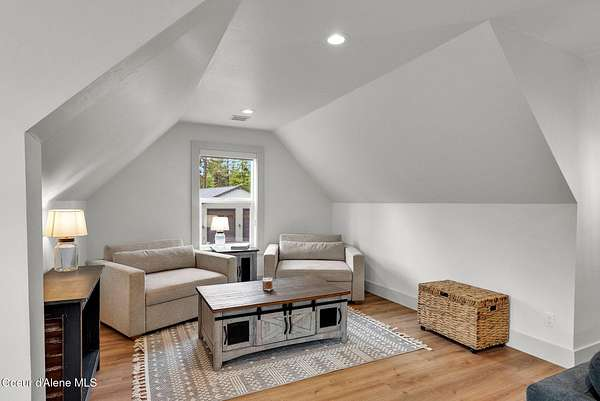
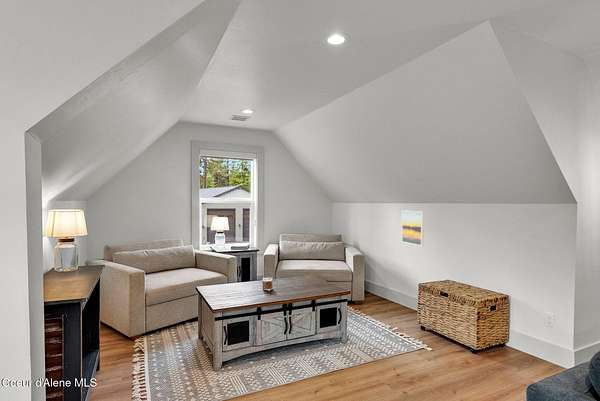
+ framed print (412, 227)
